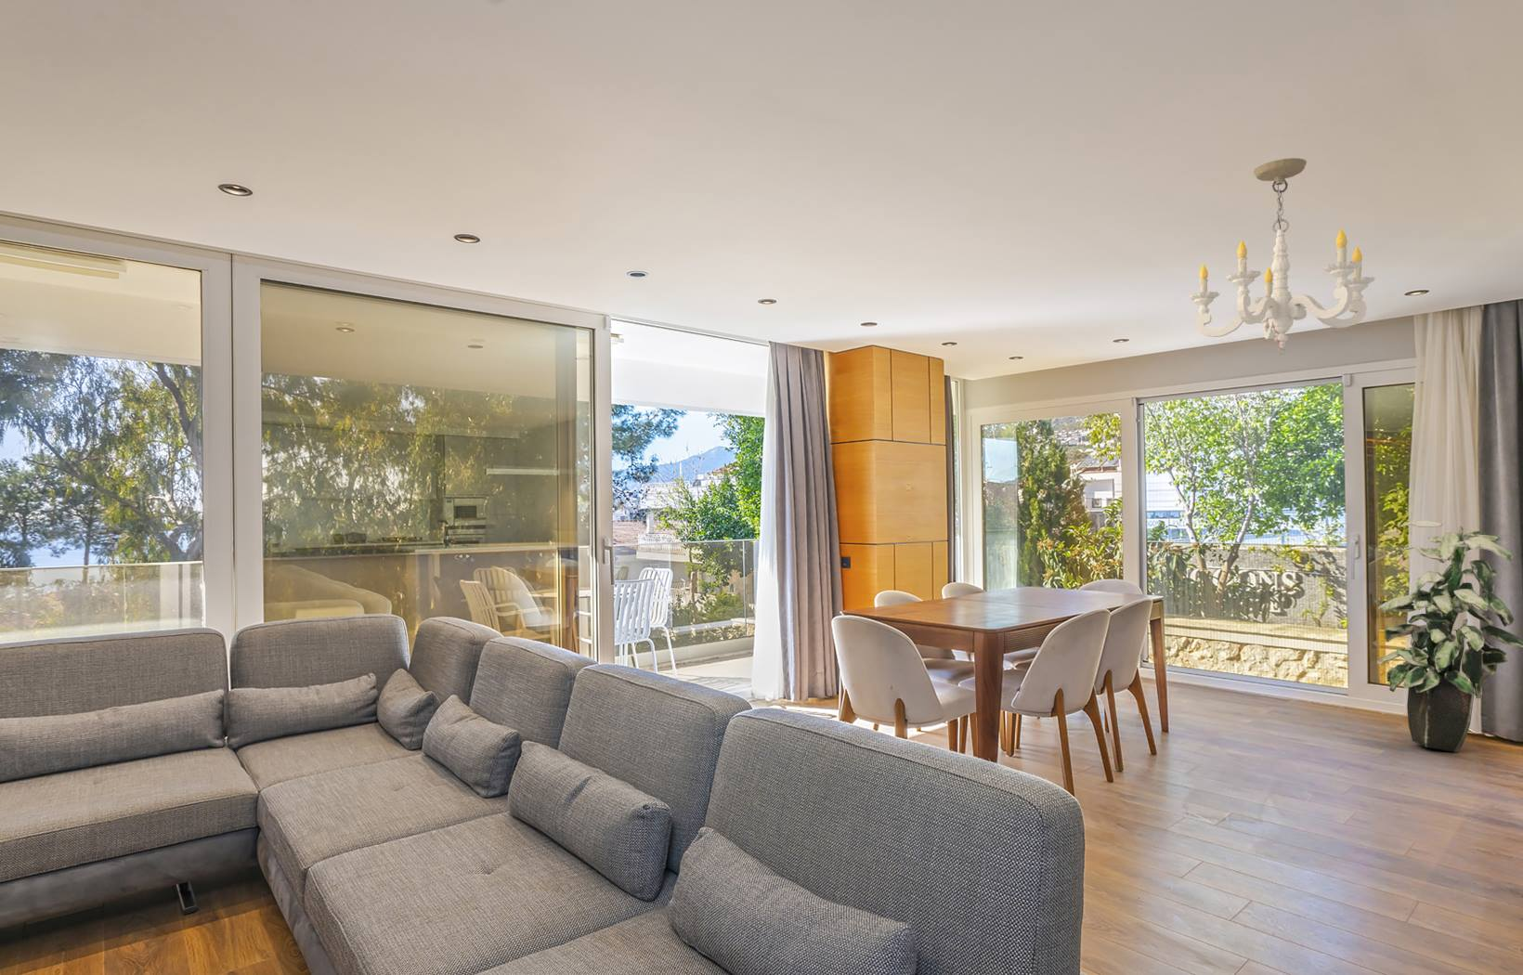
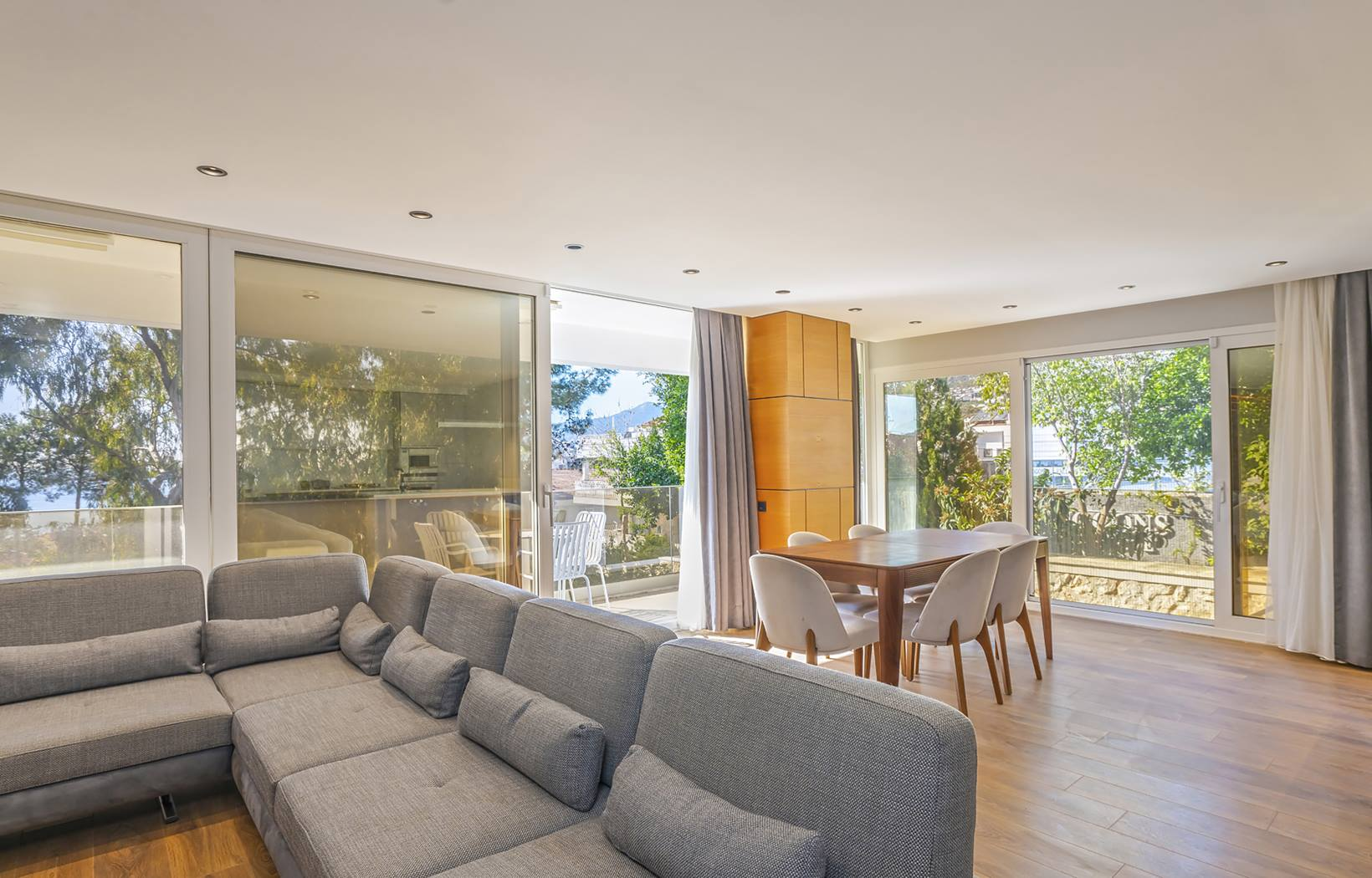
- chandelier (1277, 262)
- indoor plant (1441, 633)
